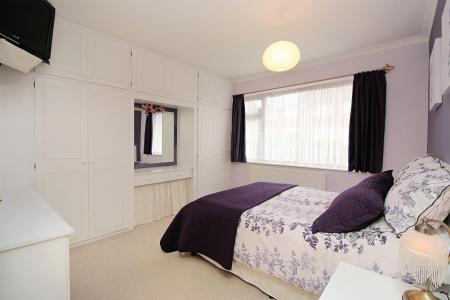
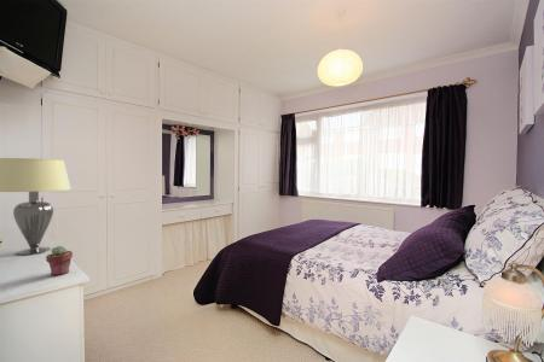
+ potted succulent (59, 258)
+ lampshade (34, 205)
